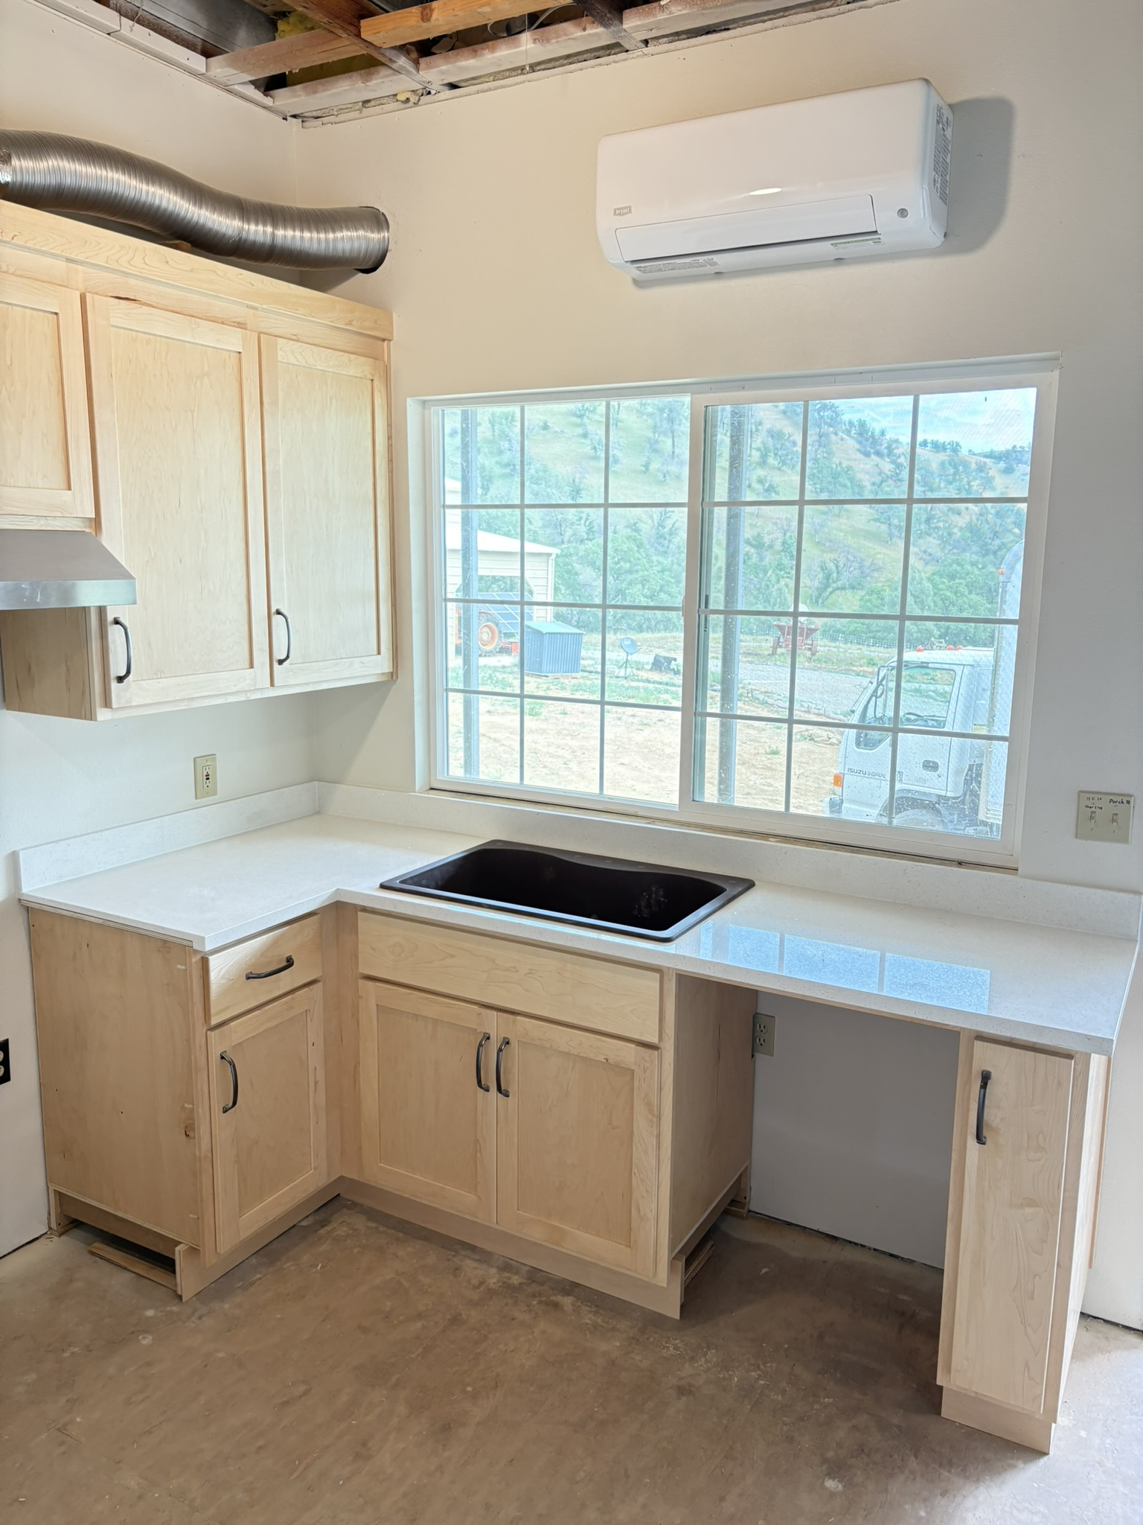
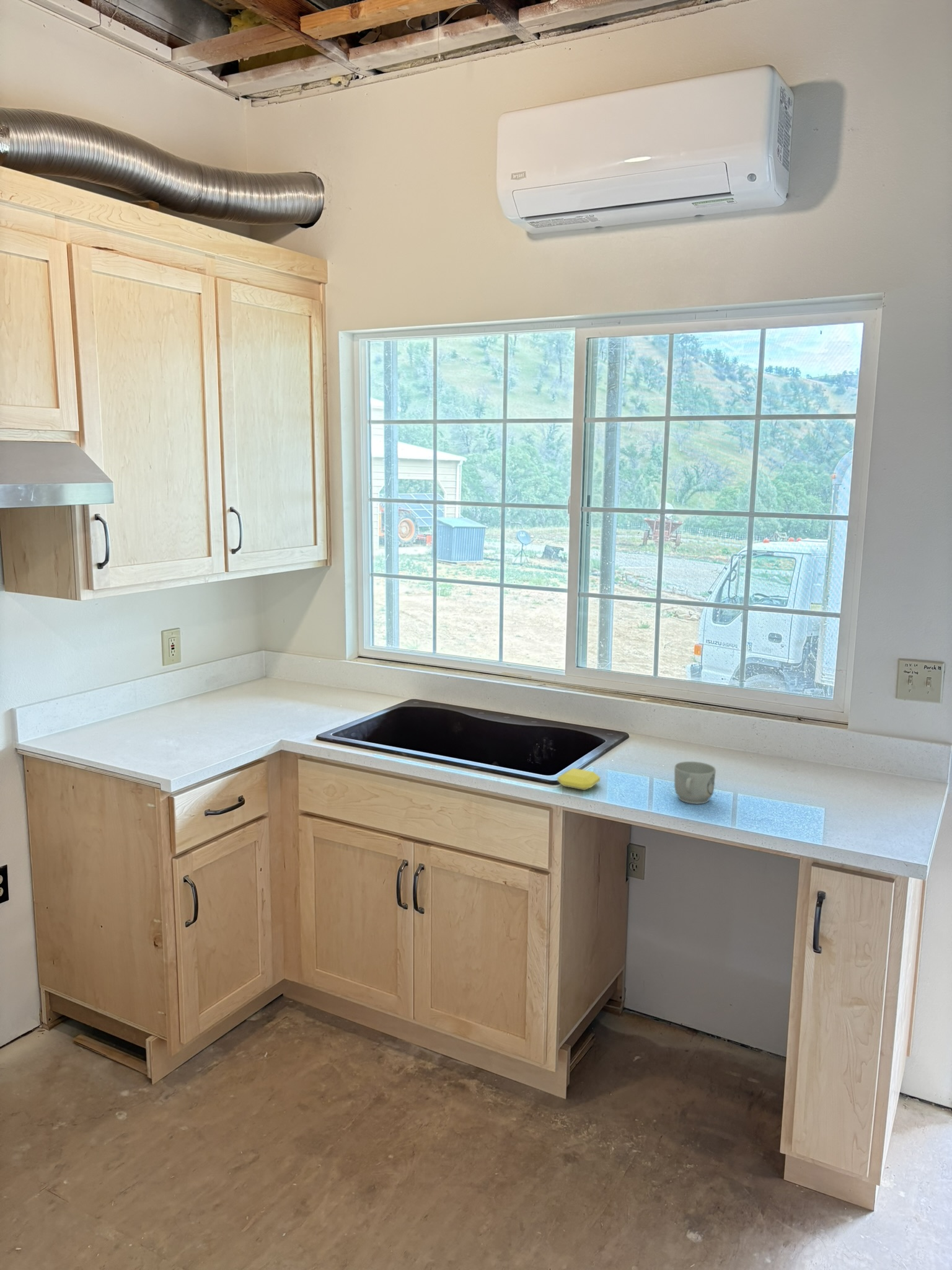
+ mug (693, 784)
+ soap bar (578, 779)
